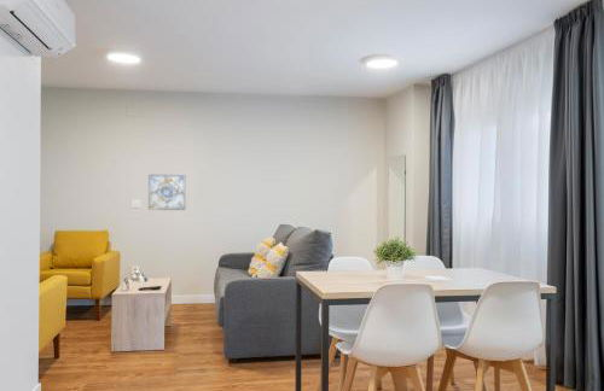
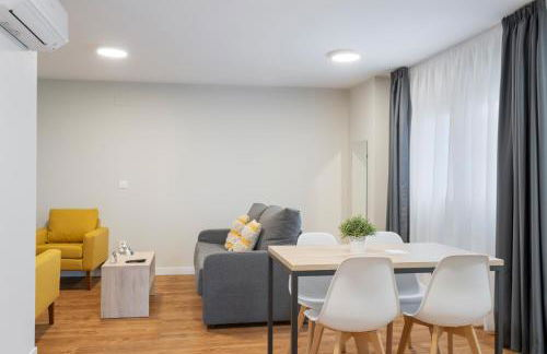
- wall art (167, 192)
